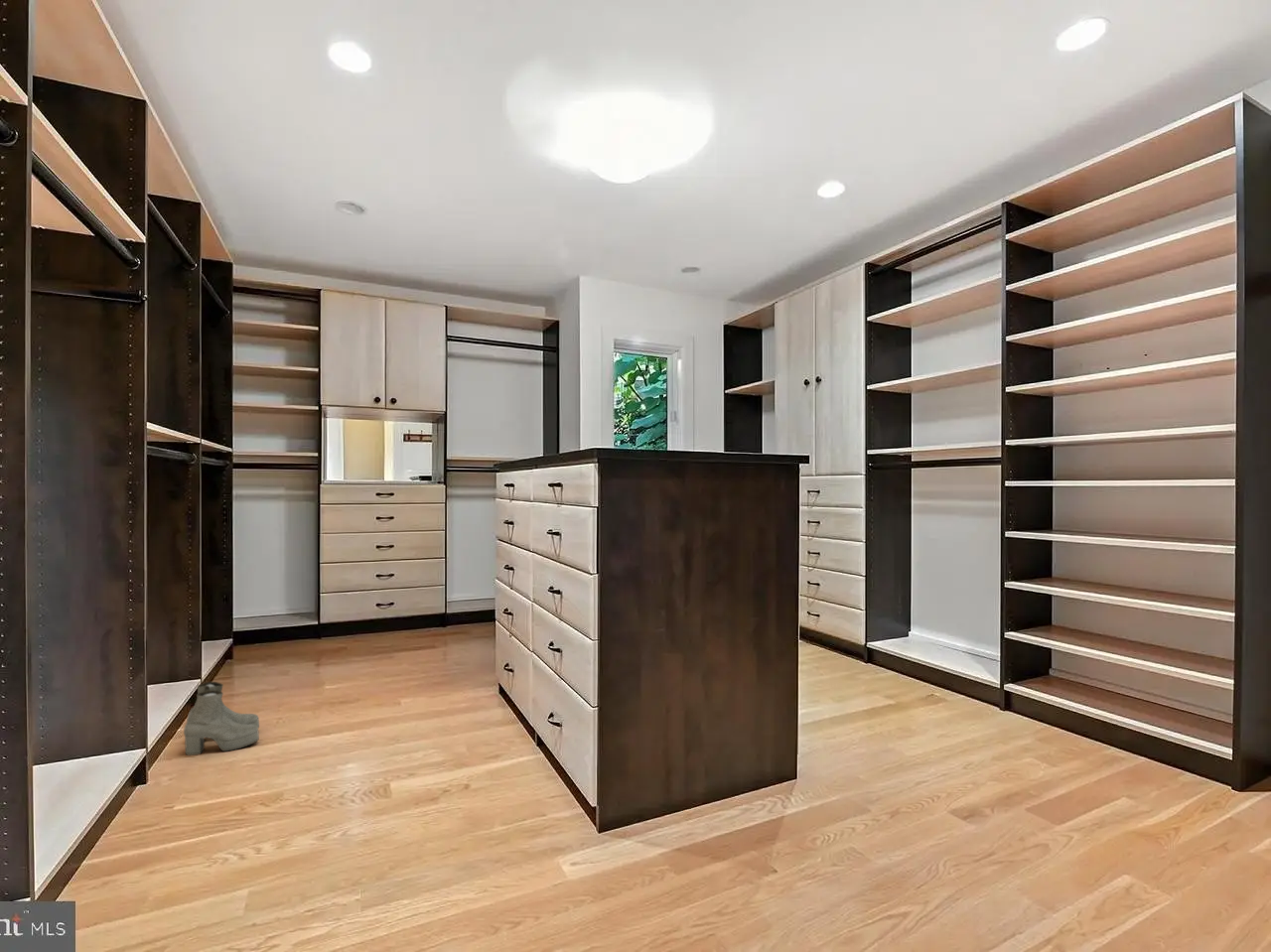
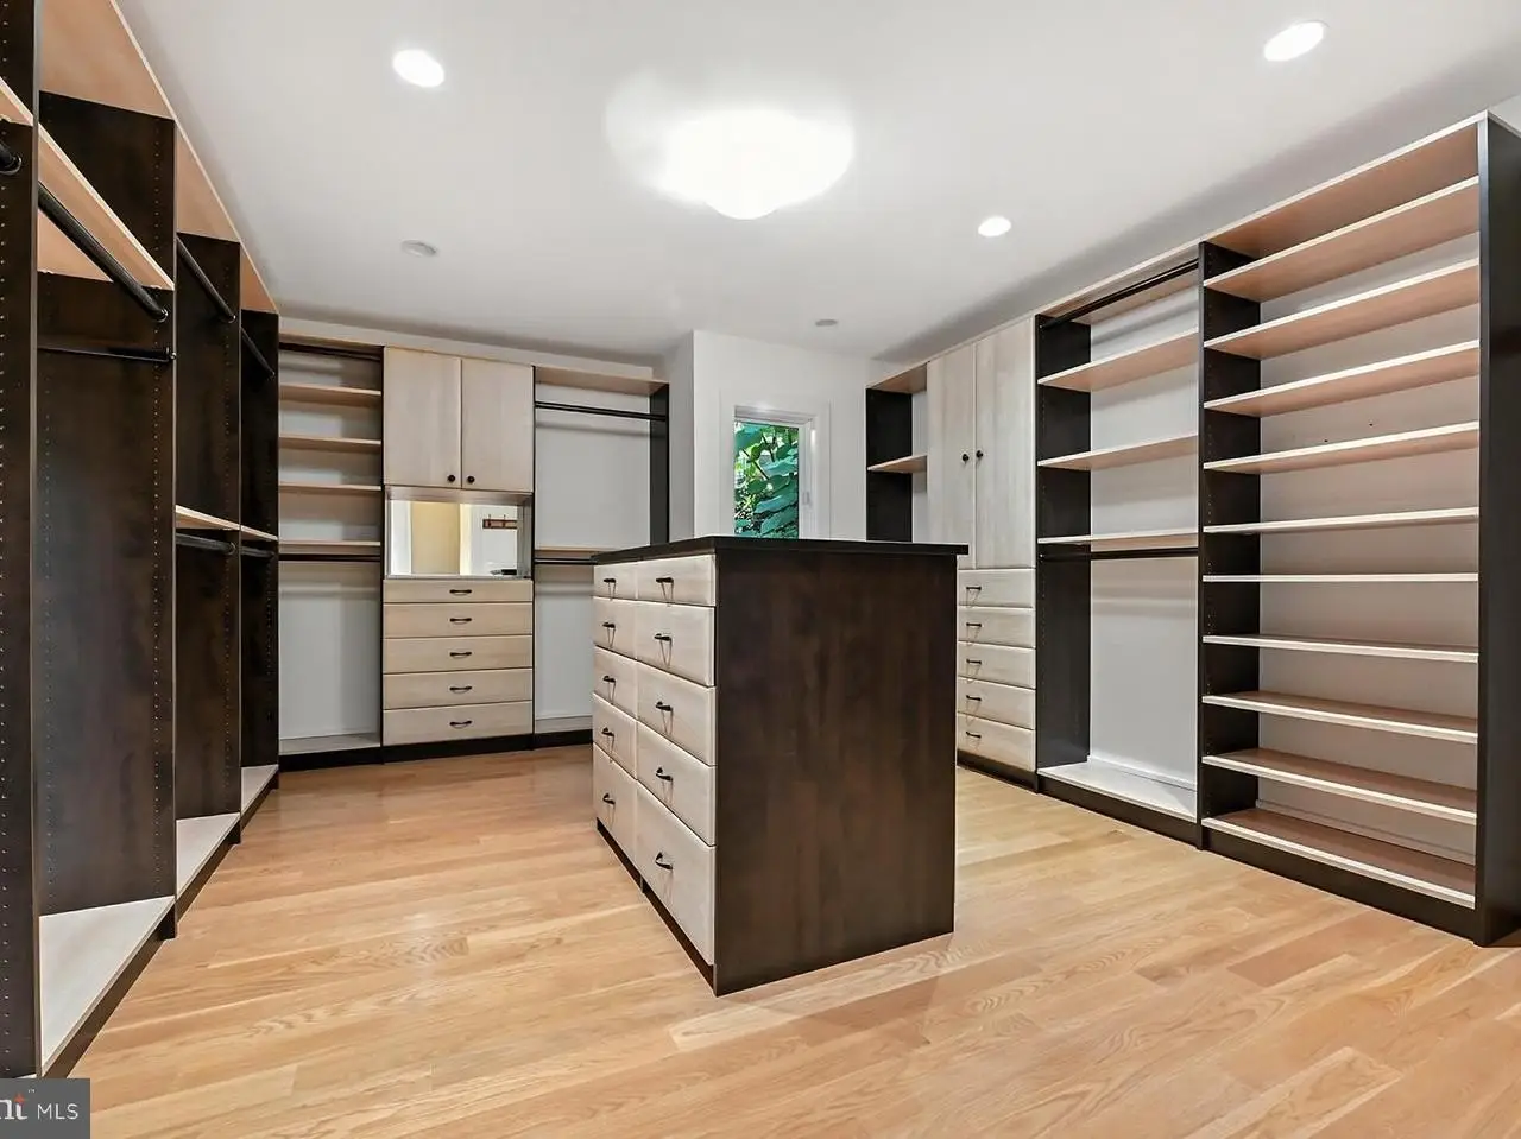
- boots (222, 713)
